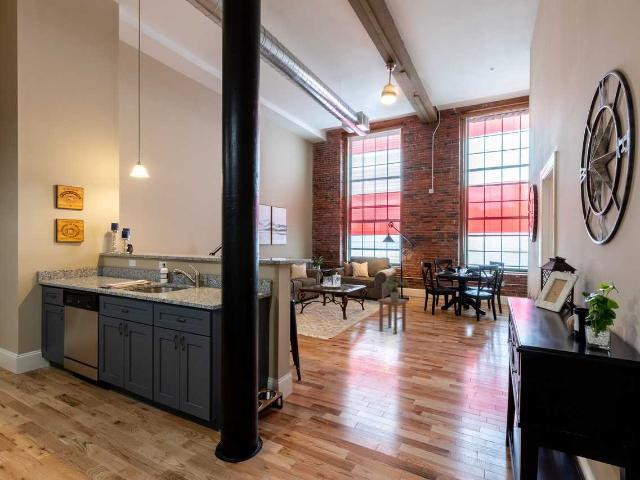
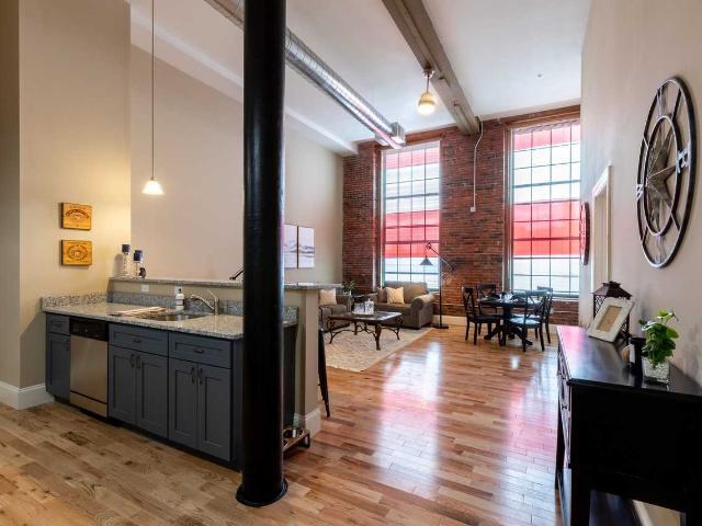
- stool (391, 315)
- potted plant (393, 288)
